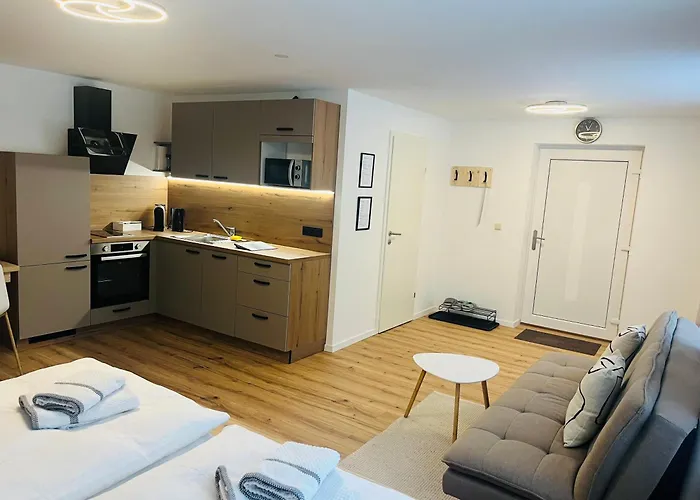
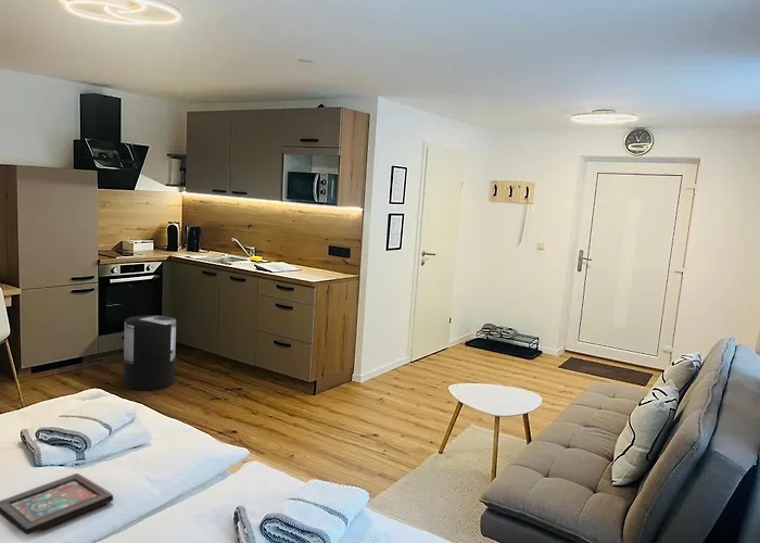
+ trash can (150, 351)
+ religious icon (54, 502)
